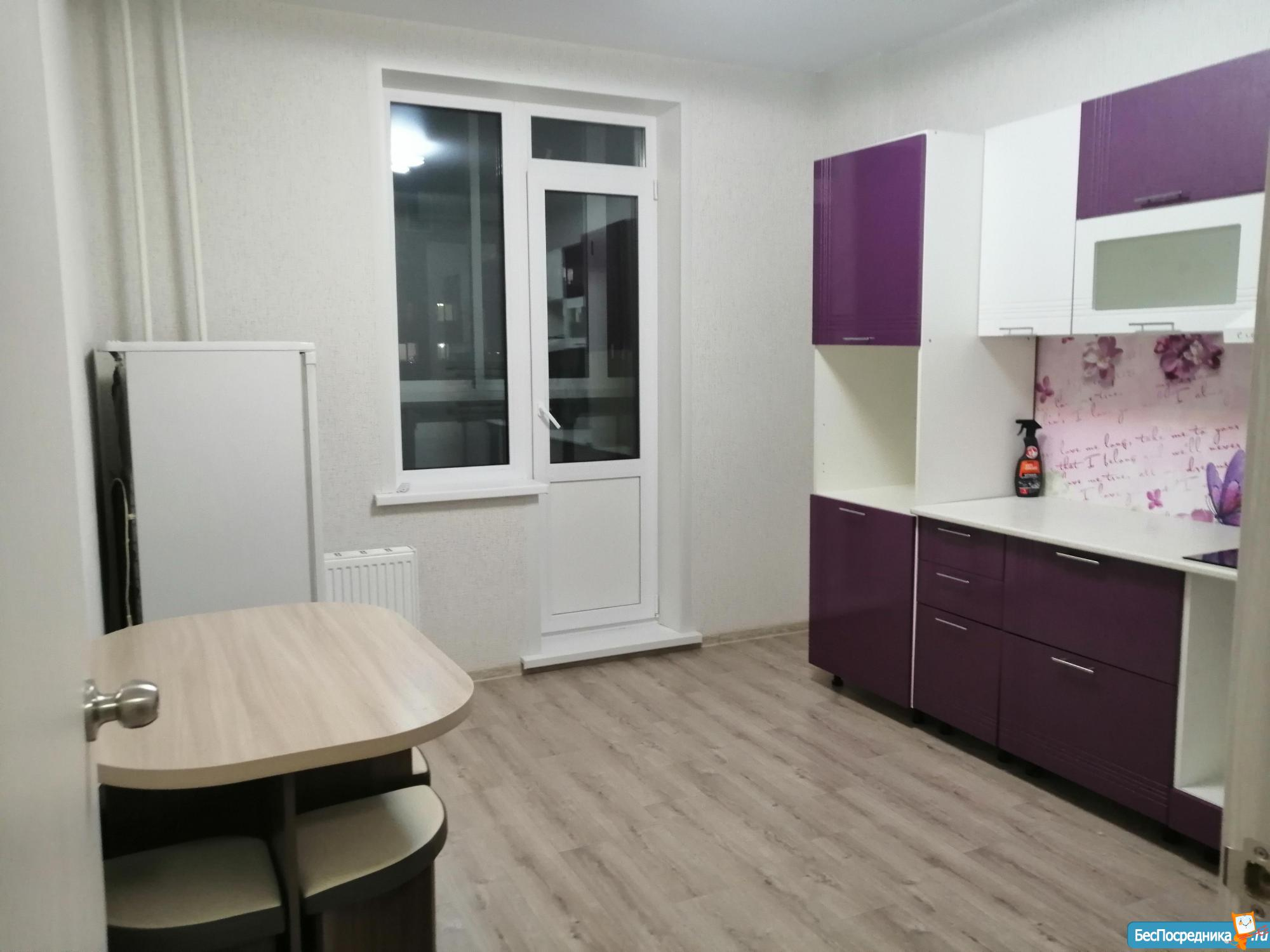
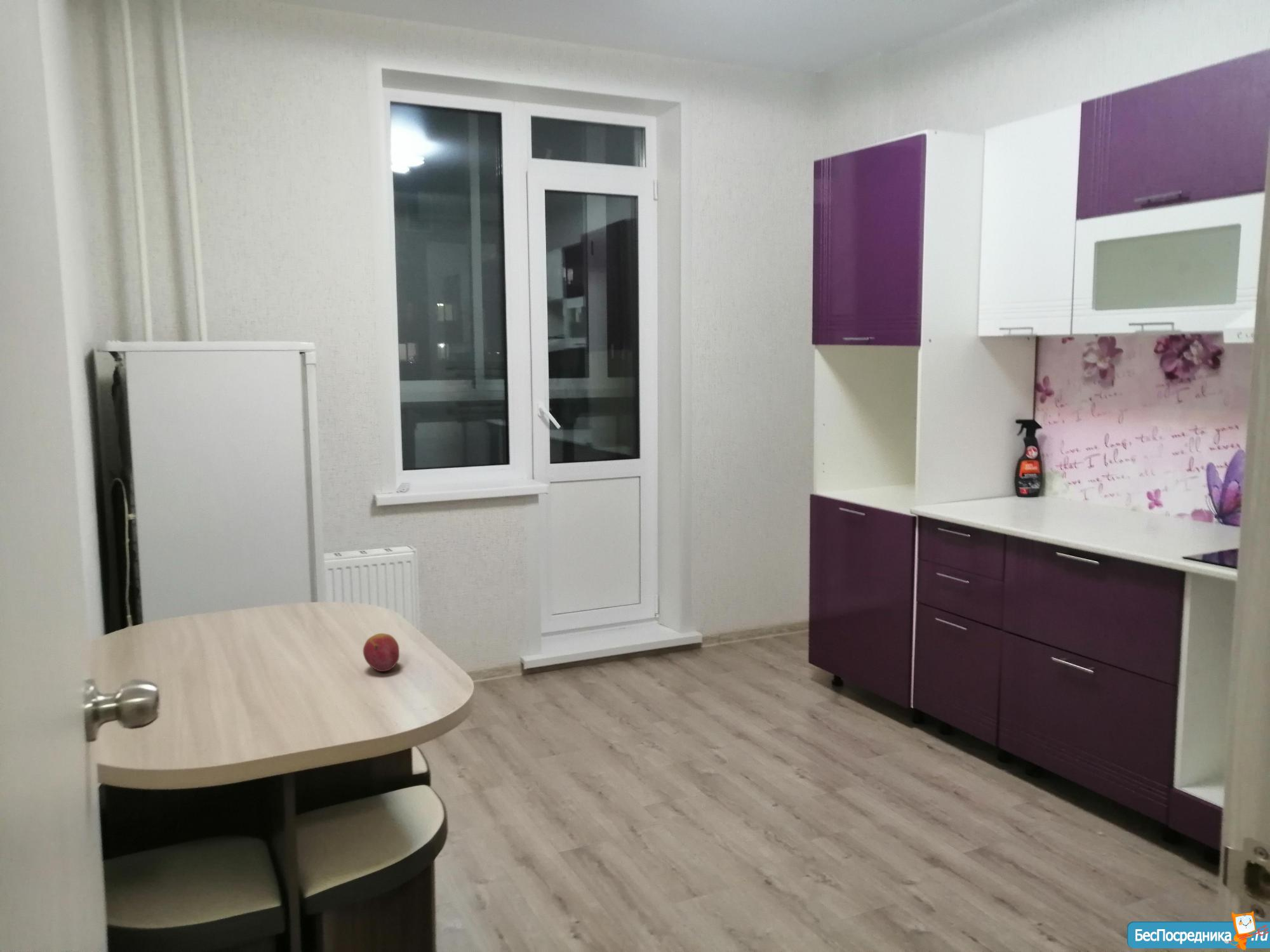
+ fruit (381, 651)
